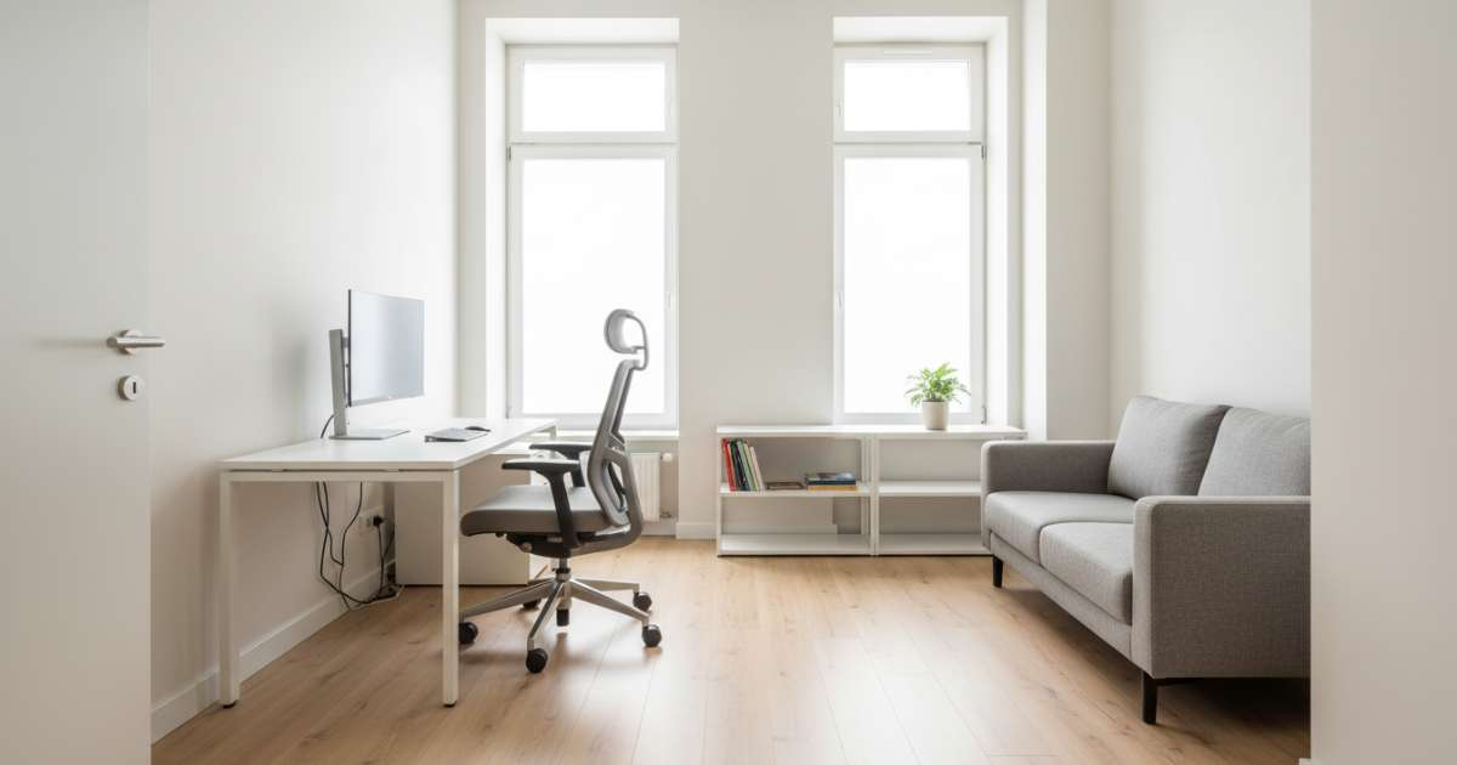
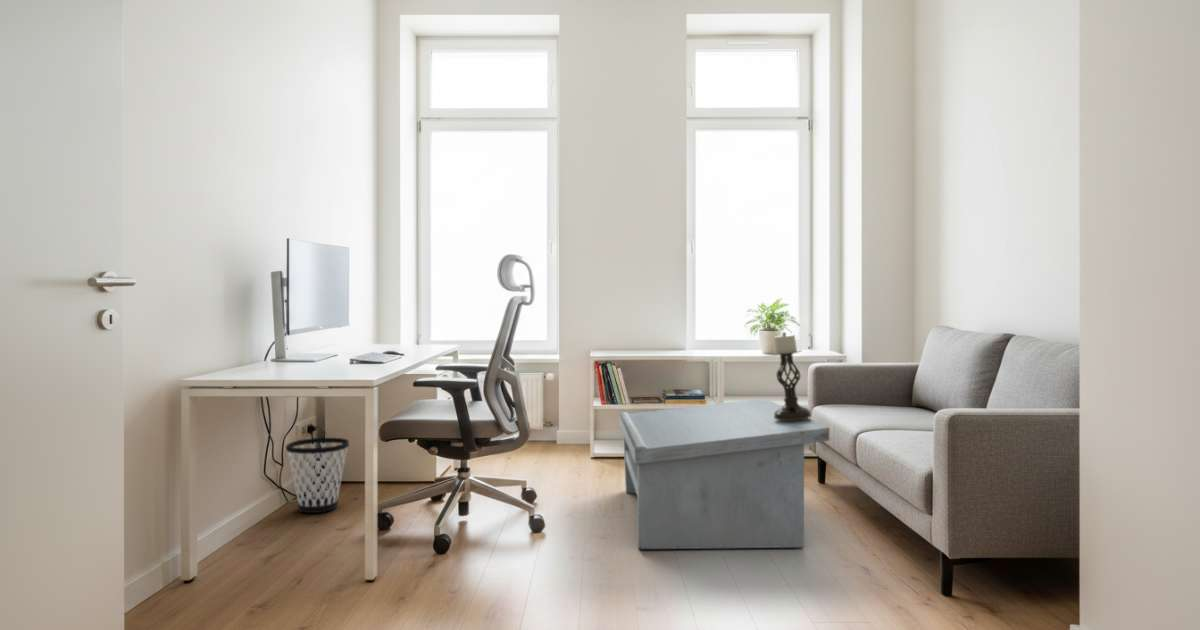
+ wastebasket (319, 476)
+ candle holder (792, 381)
+ coffee table (709, 463)
